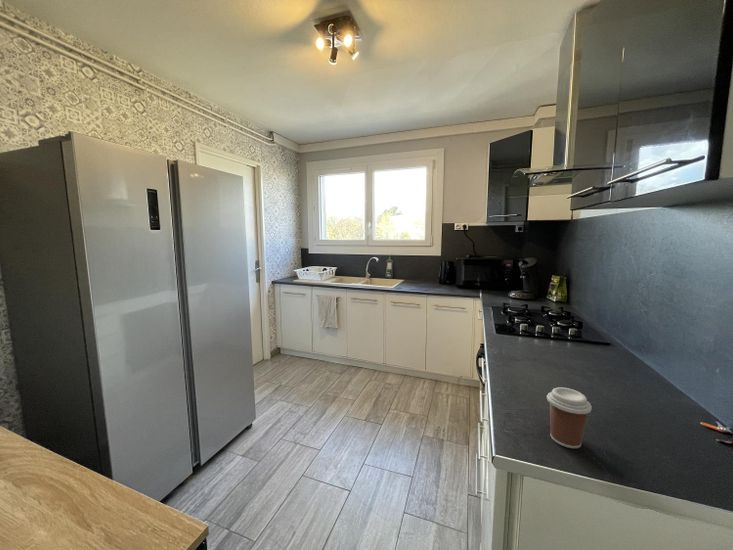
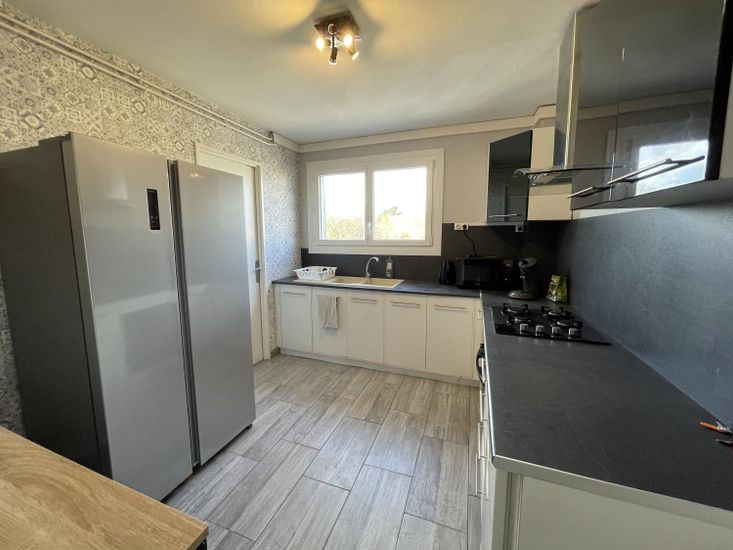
- coffee cup (567, 416)
